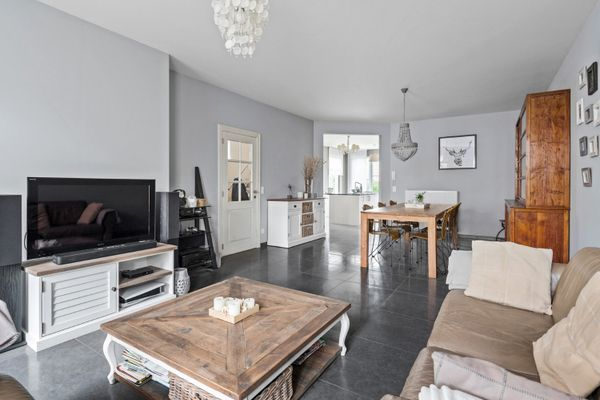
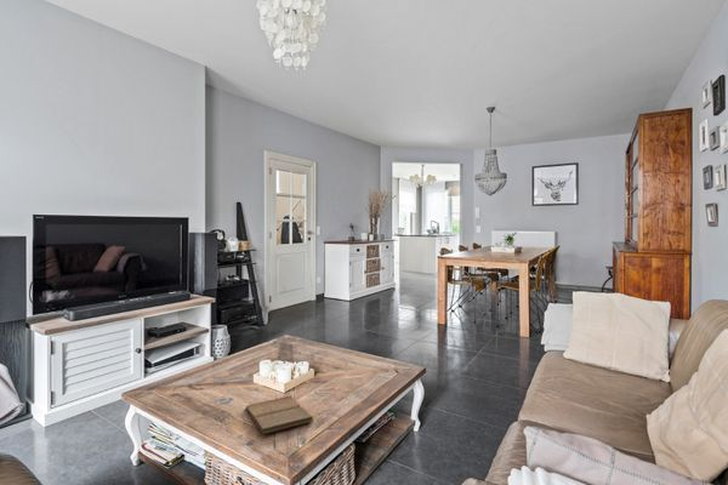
+ book (278, 412)
